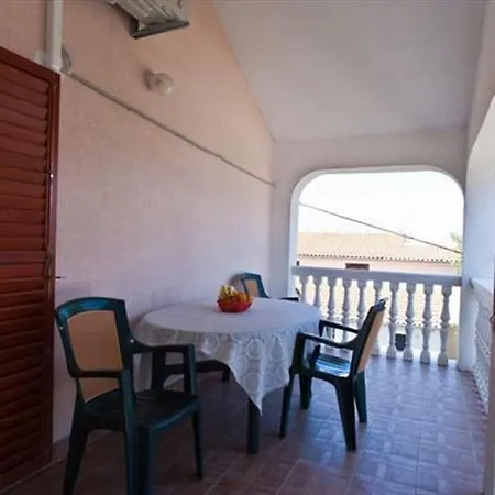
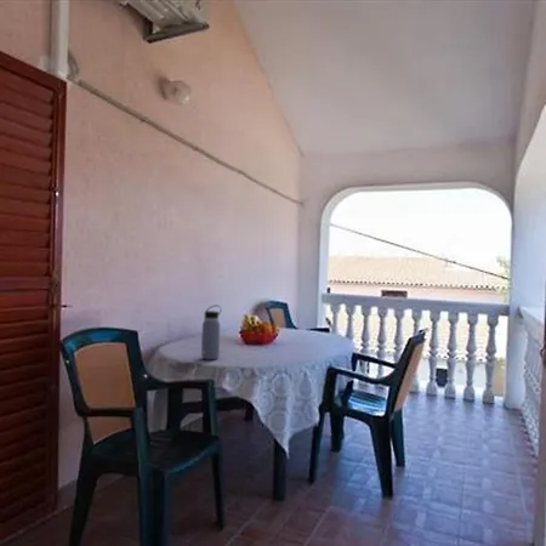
+ water bottle (211, 331)
